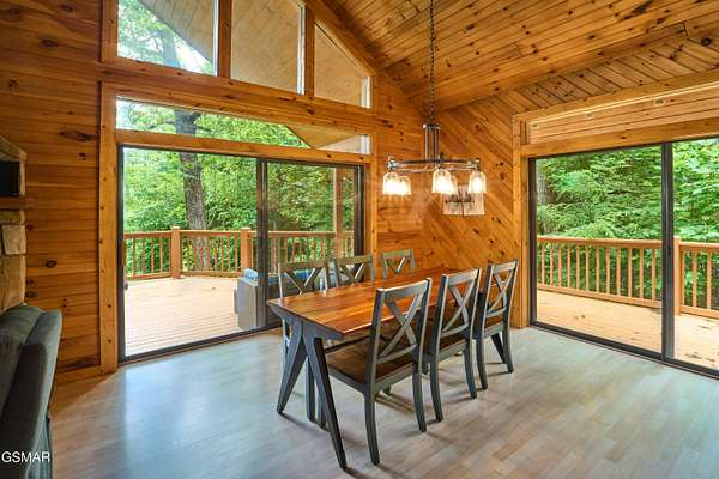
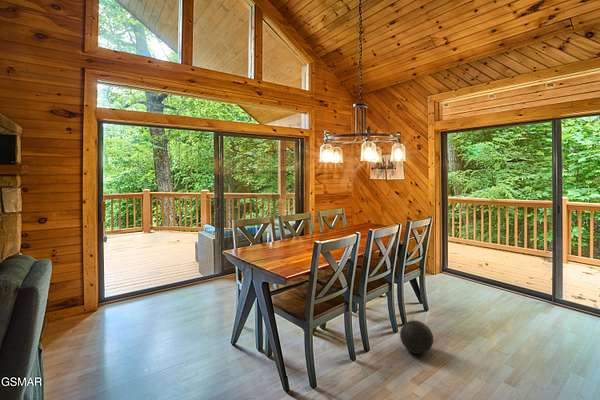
+ ball (416, 336)
